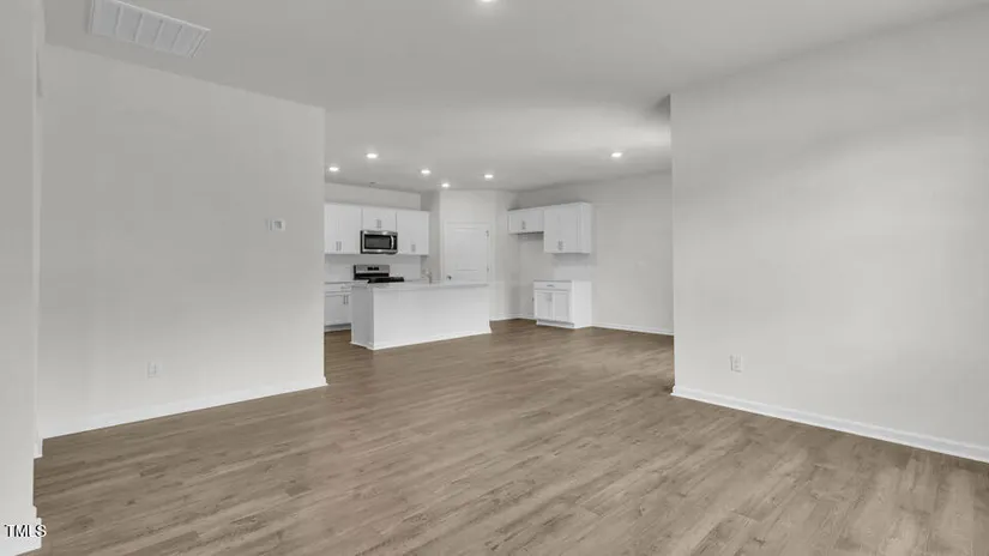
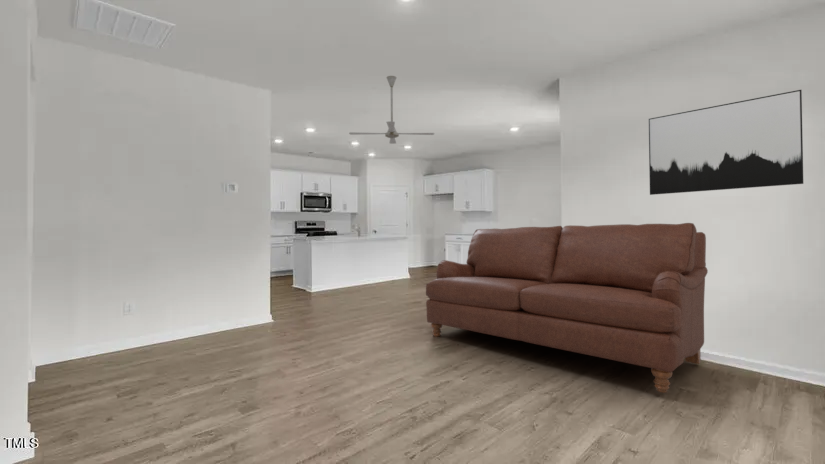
+ ceiling fan (391, 107)
+ wall art (717, 147)
+ sofa (553, 285)
